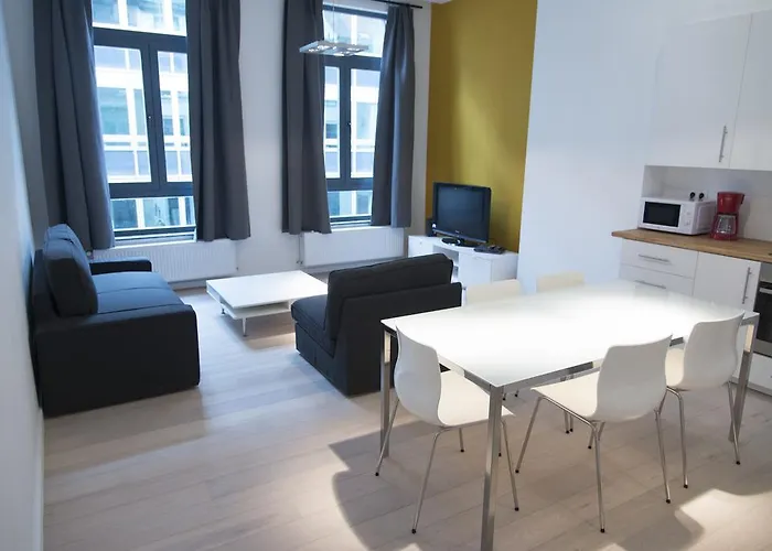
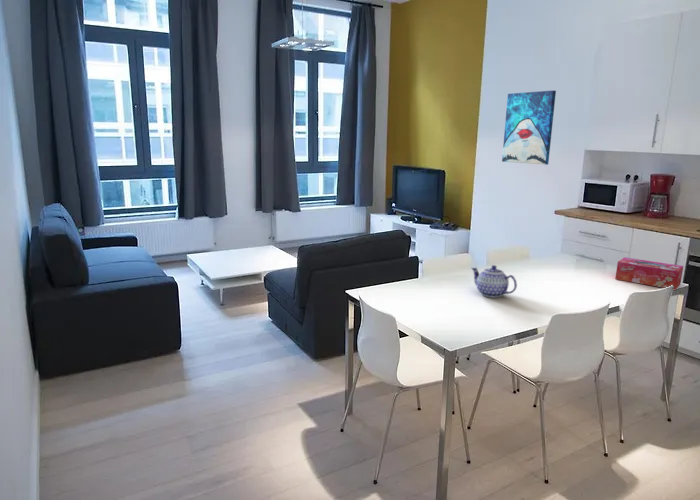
+ wall art (527, 128)
+ teapot (492, 280)
+ tissue box (648, 272)
